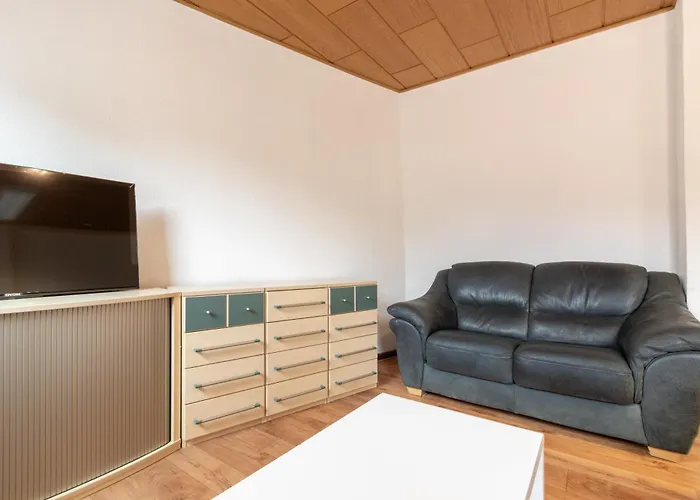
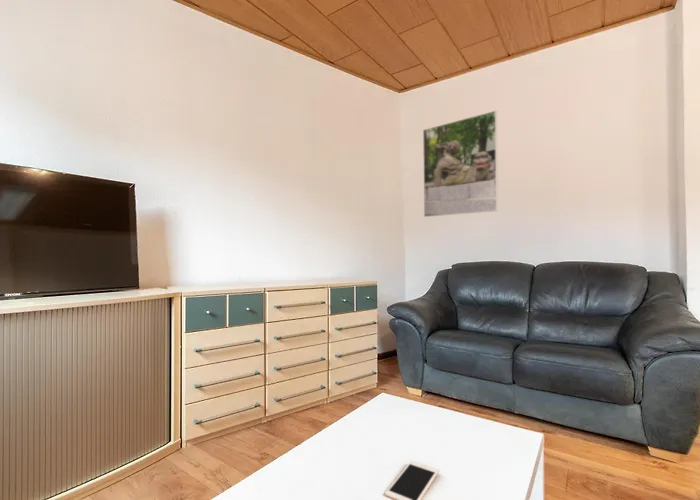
+ cell phone (413, 481)
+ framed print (457, 167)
